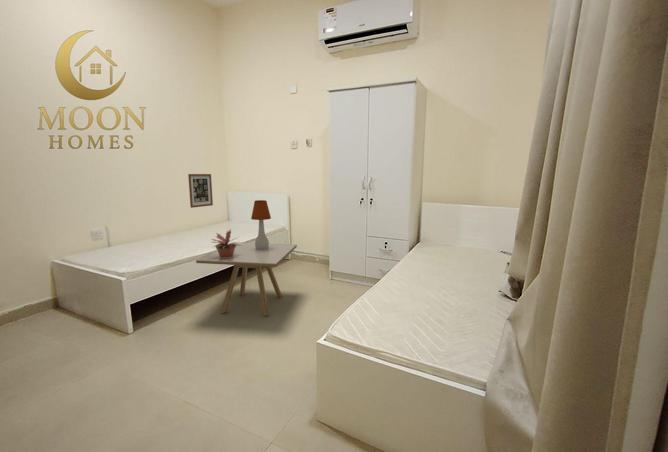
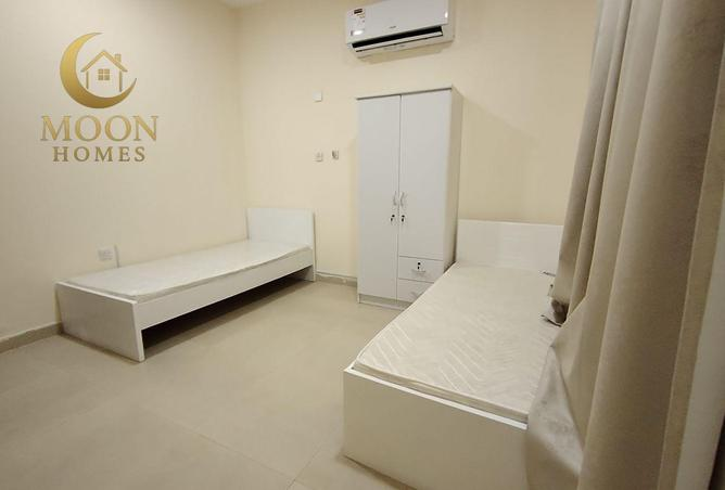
- table lamp (261, 224)
- side table (257, 277)
- potted plant (225, 242)
- wall art (201, 190)
